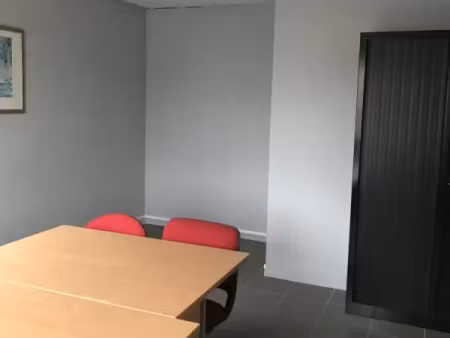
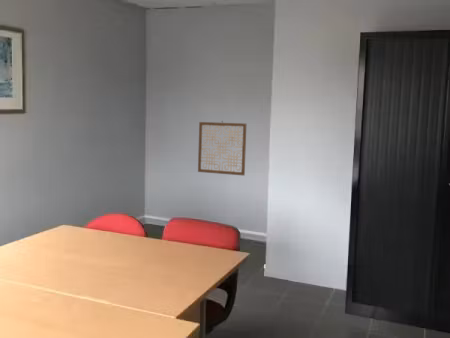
+ wall art (221, 146)
